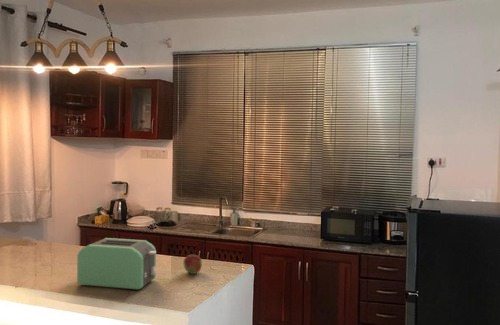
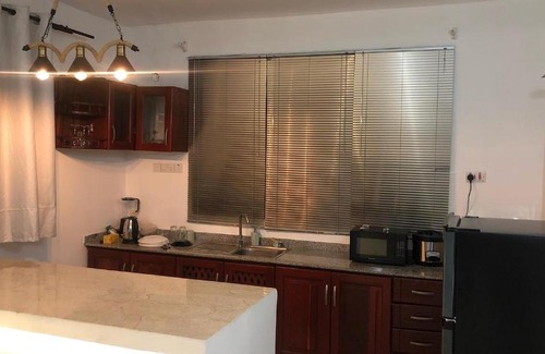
- fruit (192, 263)
- toaster (117, 262)
